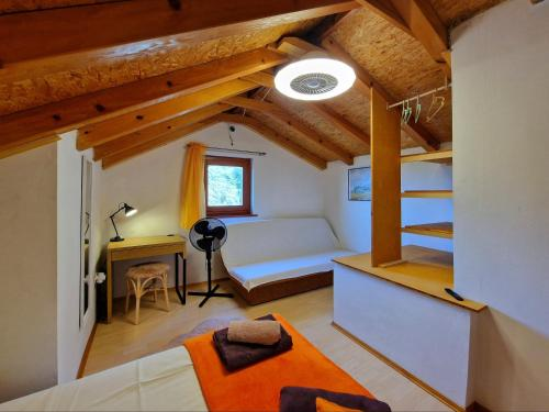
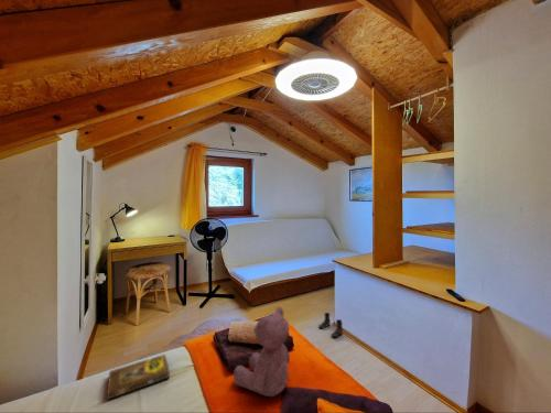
+ boots (329, 323)
+ book (139, 374)
+ teddy bear (263, 347)
